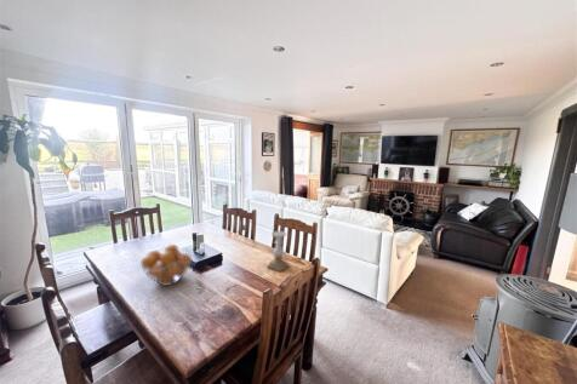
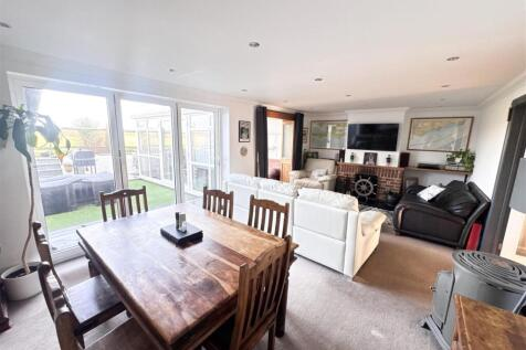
- fruit basket (167, 264)
- candle holder (278, 250)
